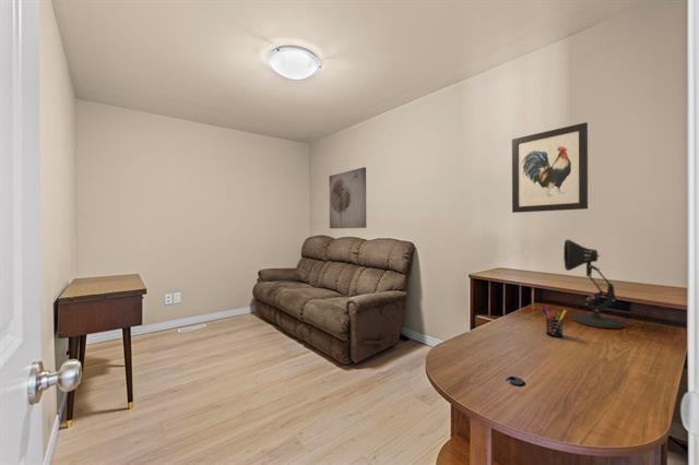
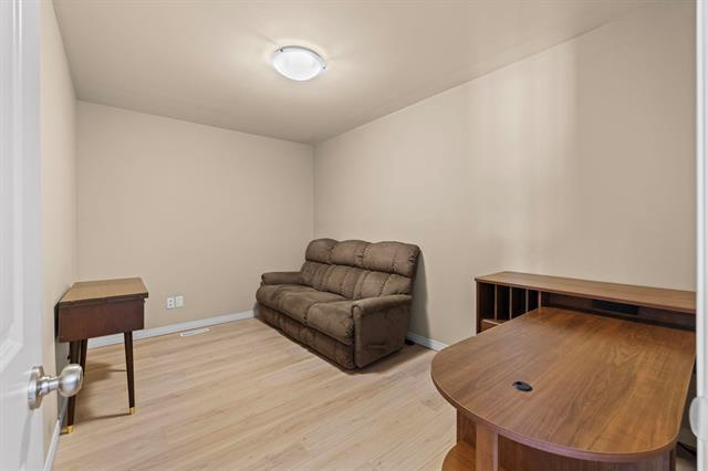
- wall art (346, 200)
- desk lamp (593, 281)
- pen holder (554, 321)
- wall art (546, 171)
